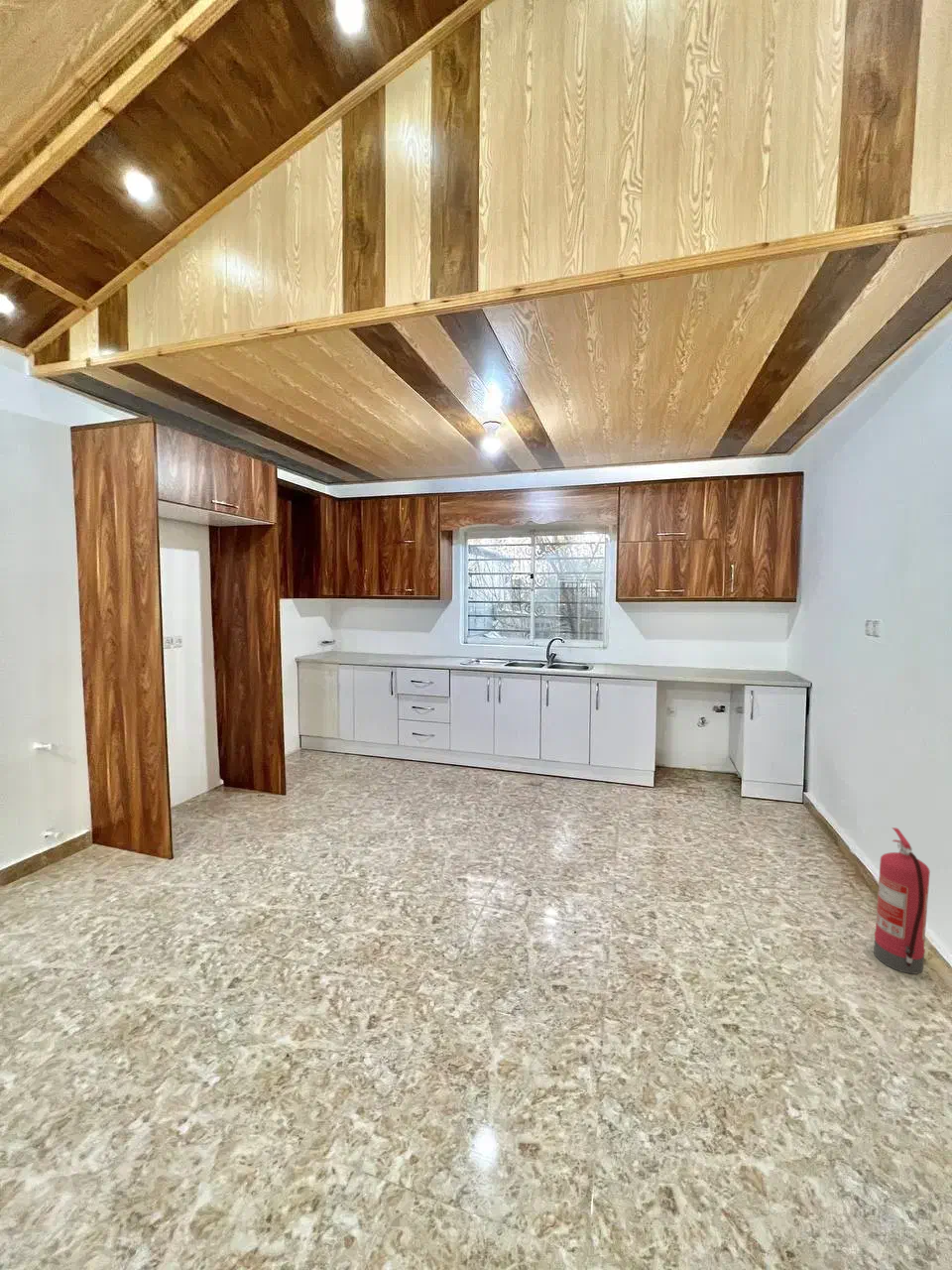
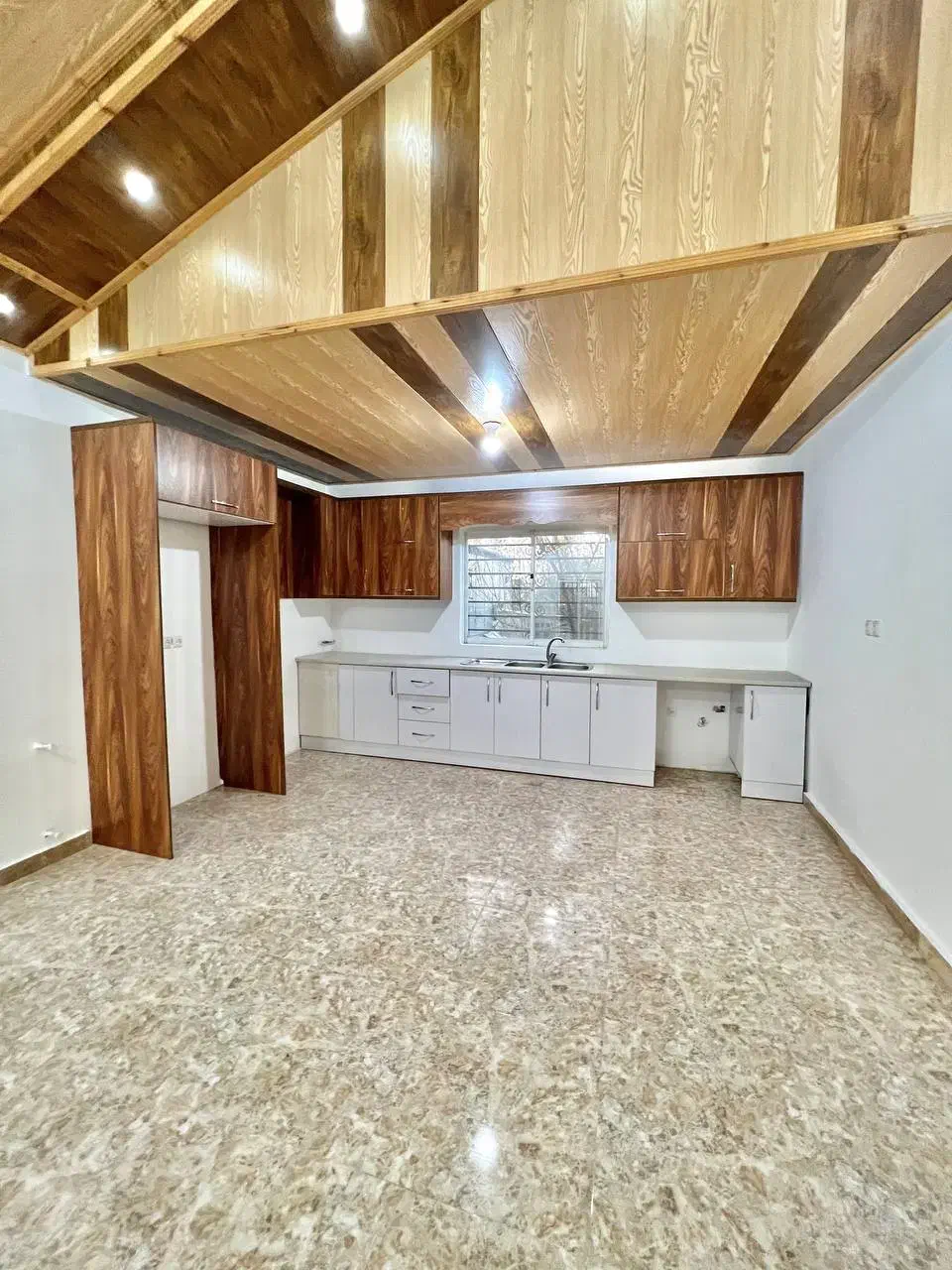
- fire extinguisher (904, 902)
